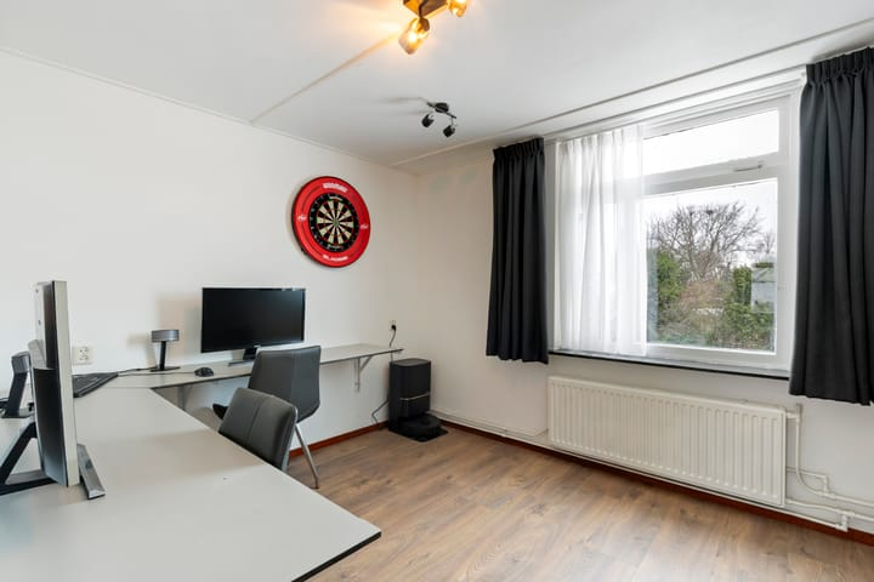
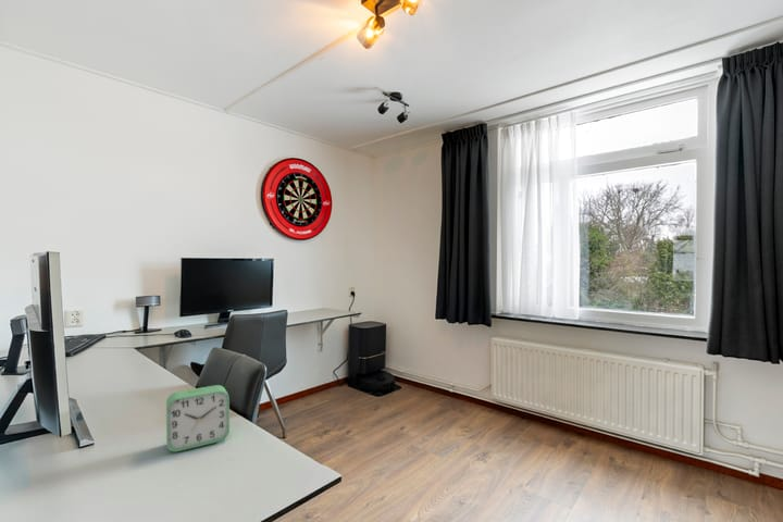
+ alarm clock (198, 415)
